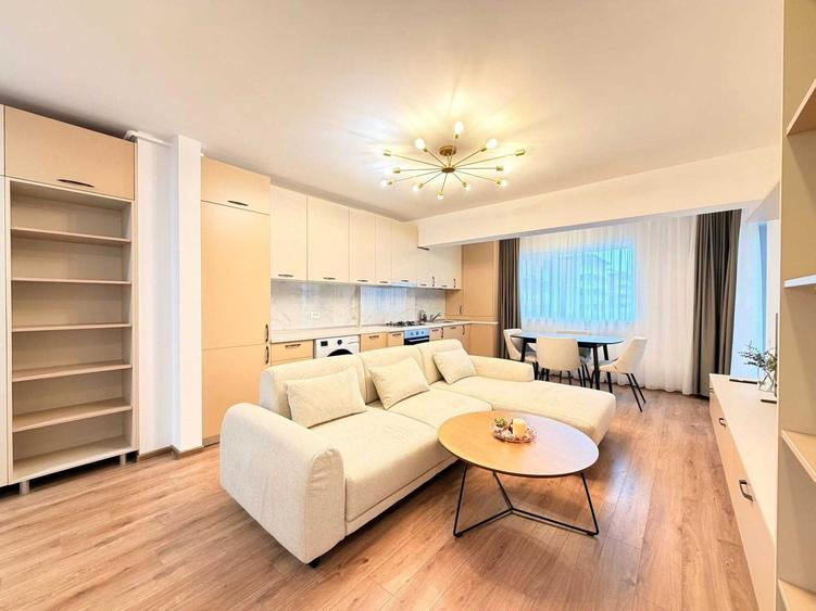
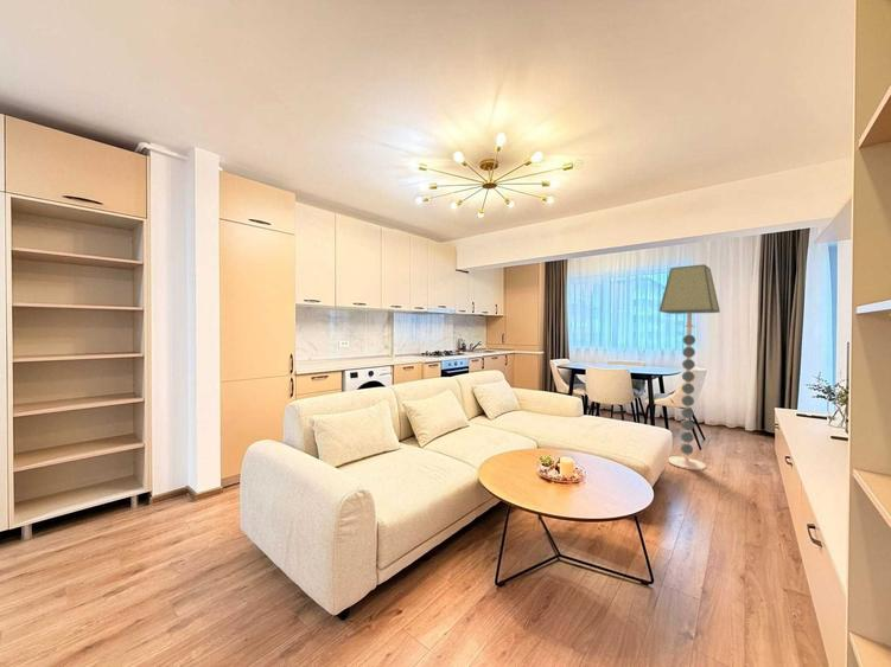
+ floor lamp (688, 365)
